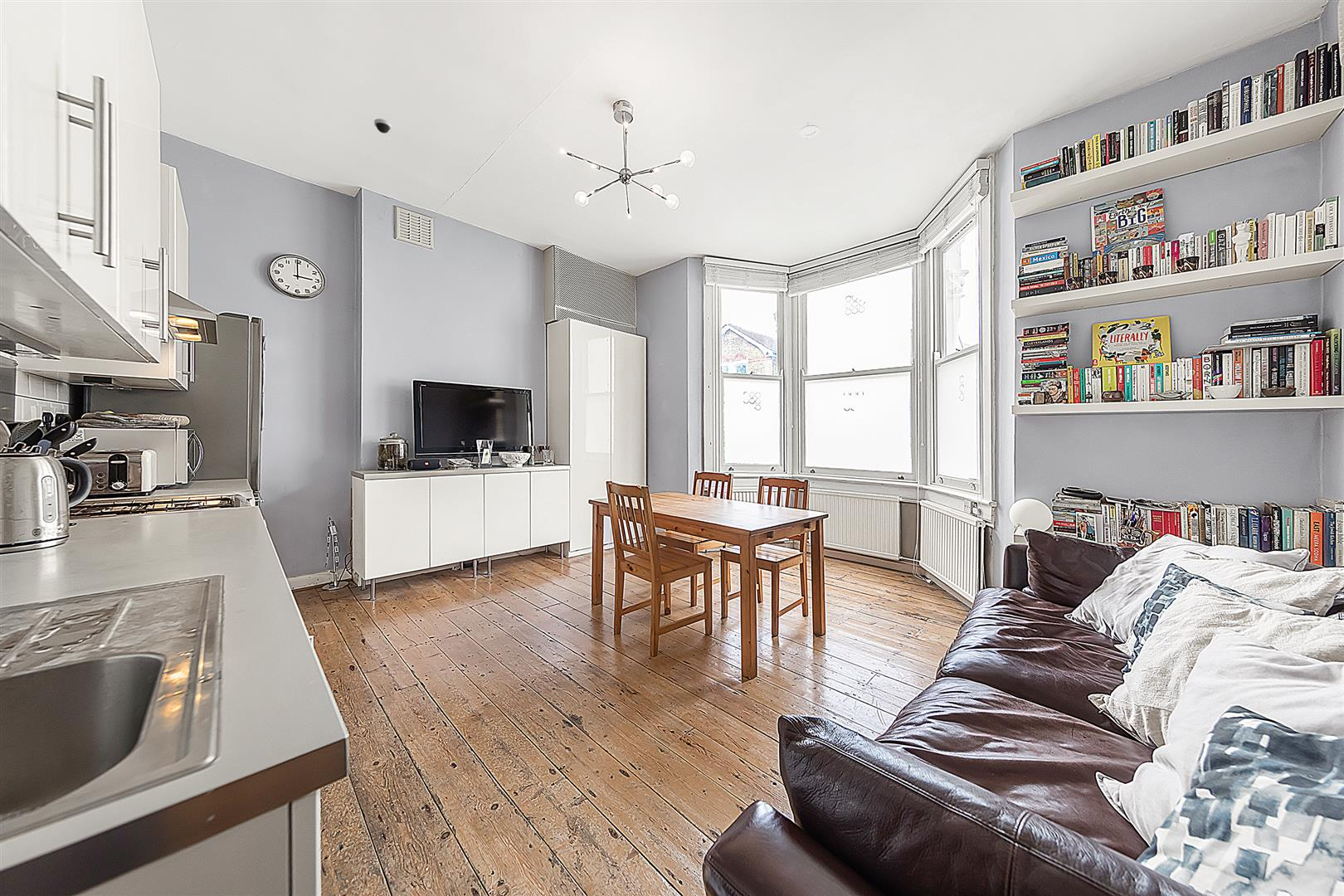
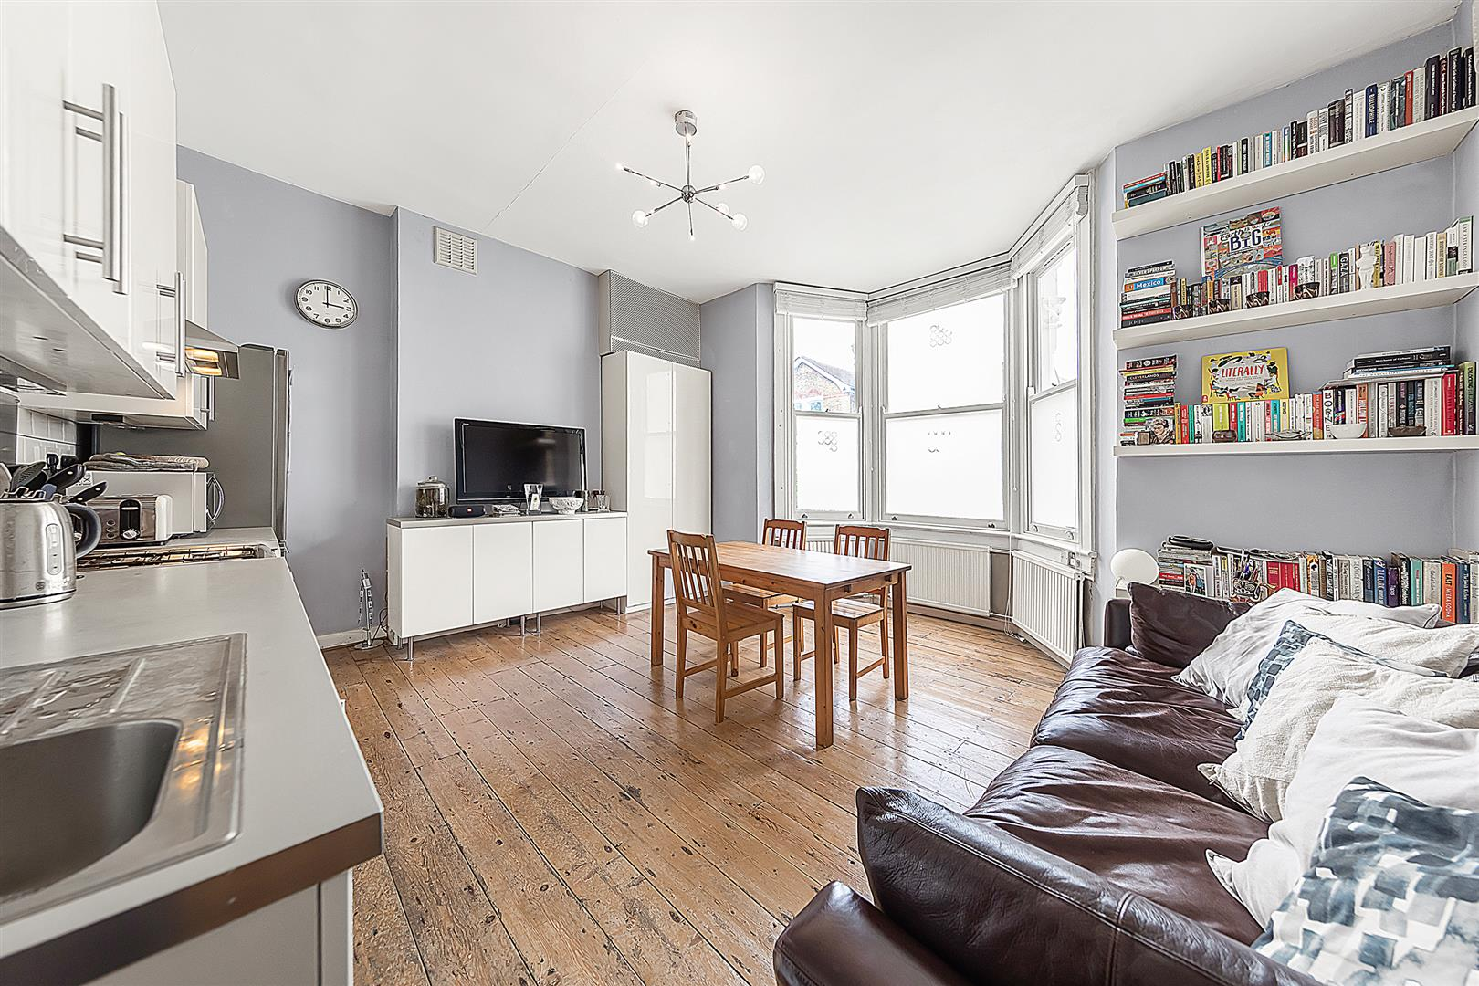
- recessed light (809, 130)
- dome security camera (382, 128)
